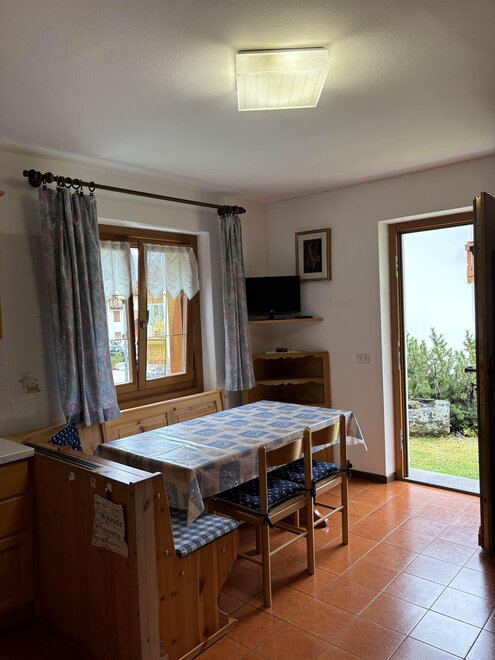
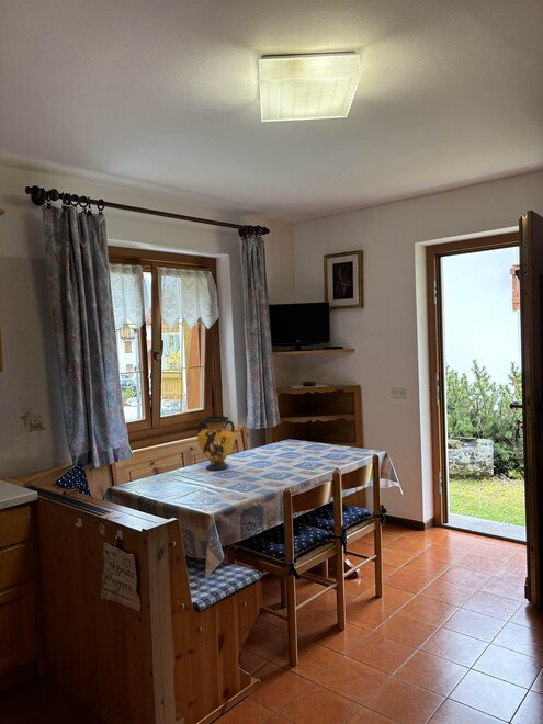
+ vase (216, 442)
